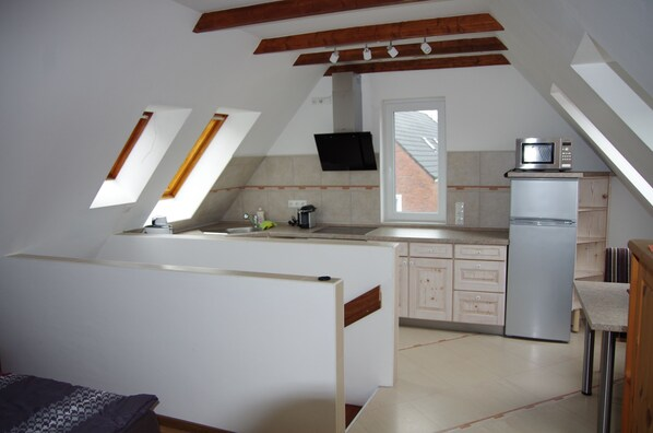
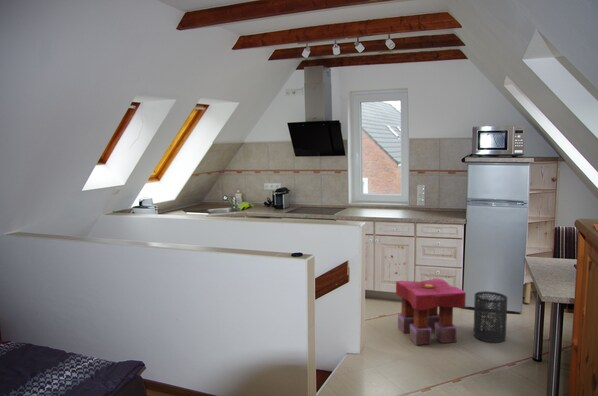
+ stool (429, 310)
+ trash can (490, 316)
